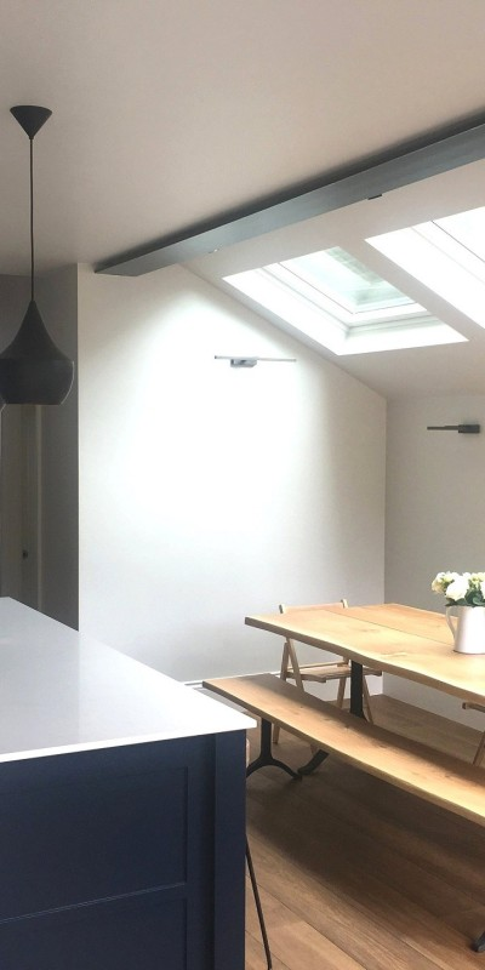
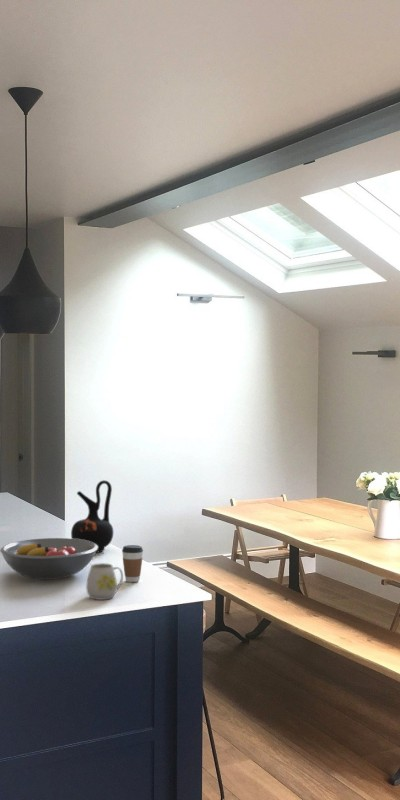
+ ceramic jug (92, 516)
+ mug (105, 580)
+ fruit bowl (49, 557)
+ coffee cup (132, 563)
